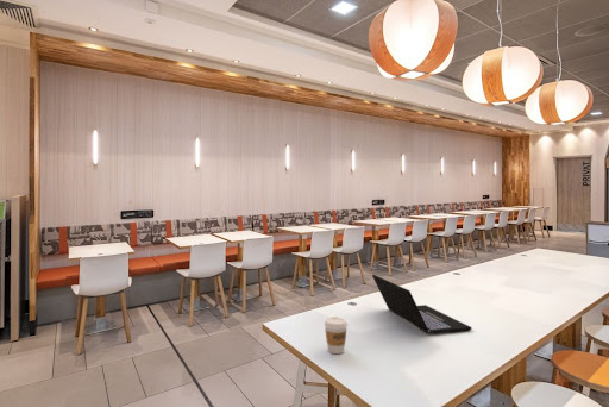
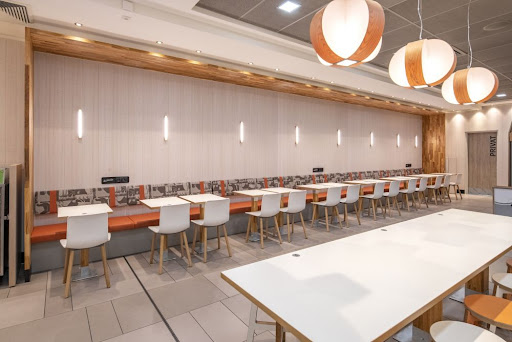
- coffee cup (335, 334)
- laptop (414, 301)
